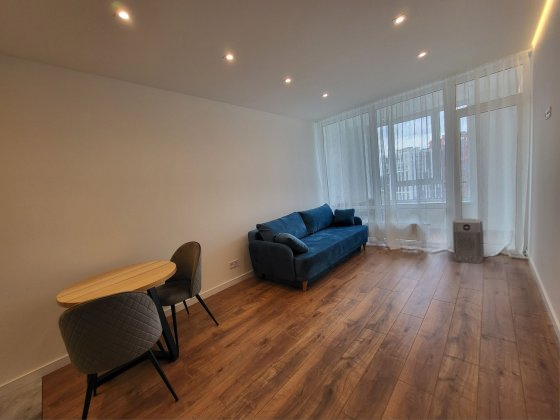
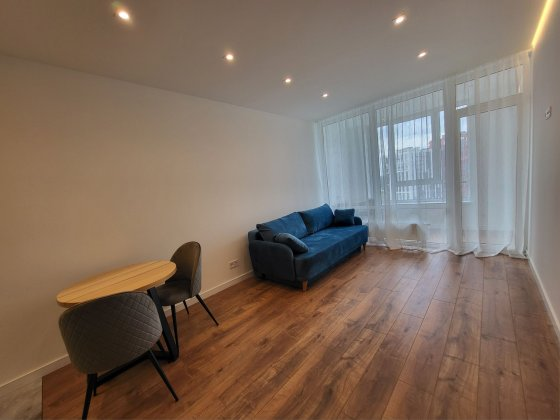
- air purifier (467, 239)
